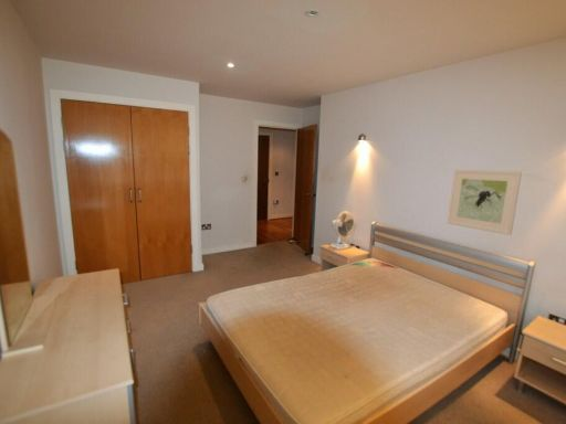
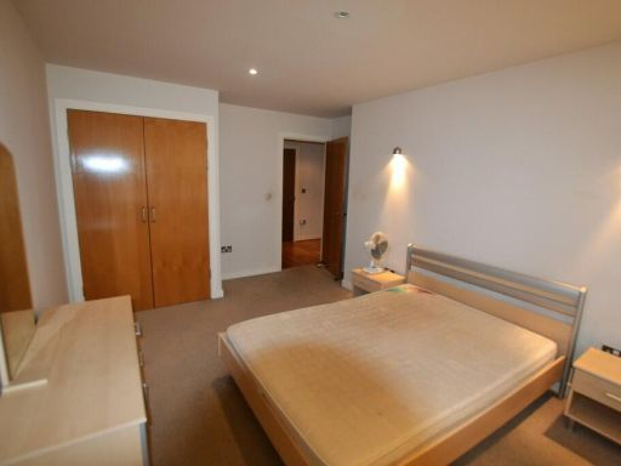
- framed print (481, 200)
